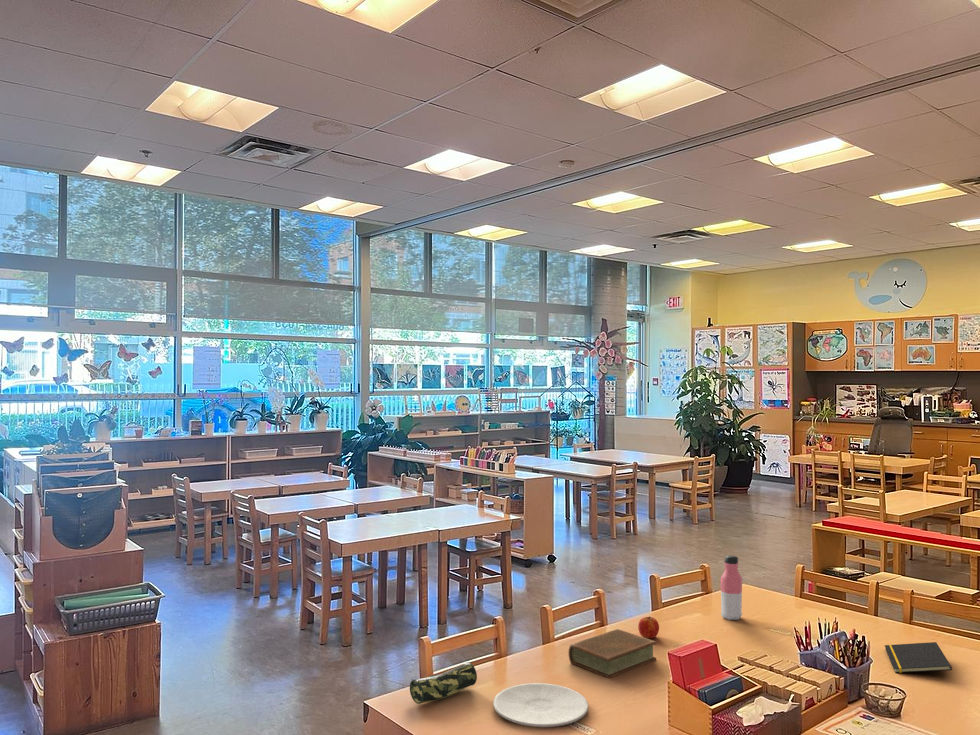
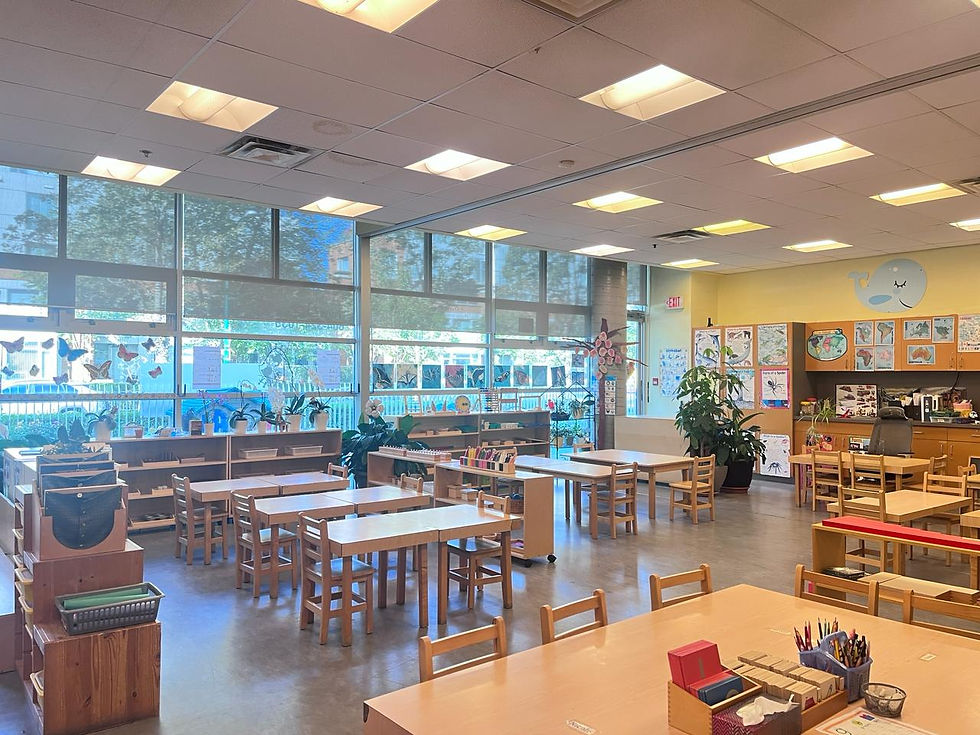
- notepad (916, 657)
- book (612, 651)
- water bottle (731, 586)
- fruit (648, 626)
- pencil case (442, 683)
- plate (540, 705)
